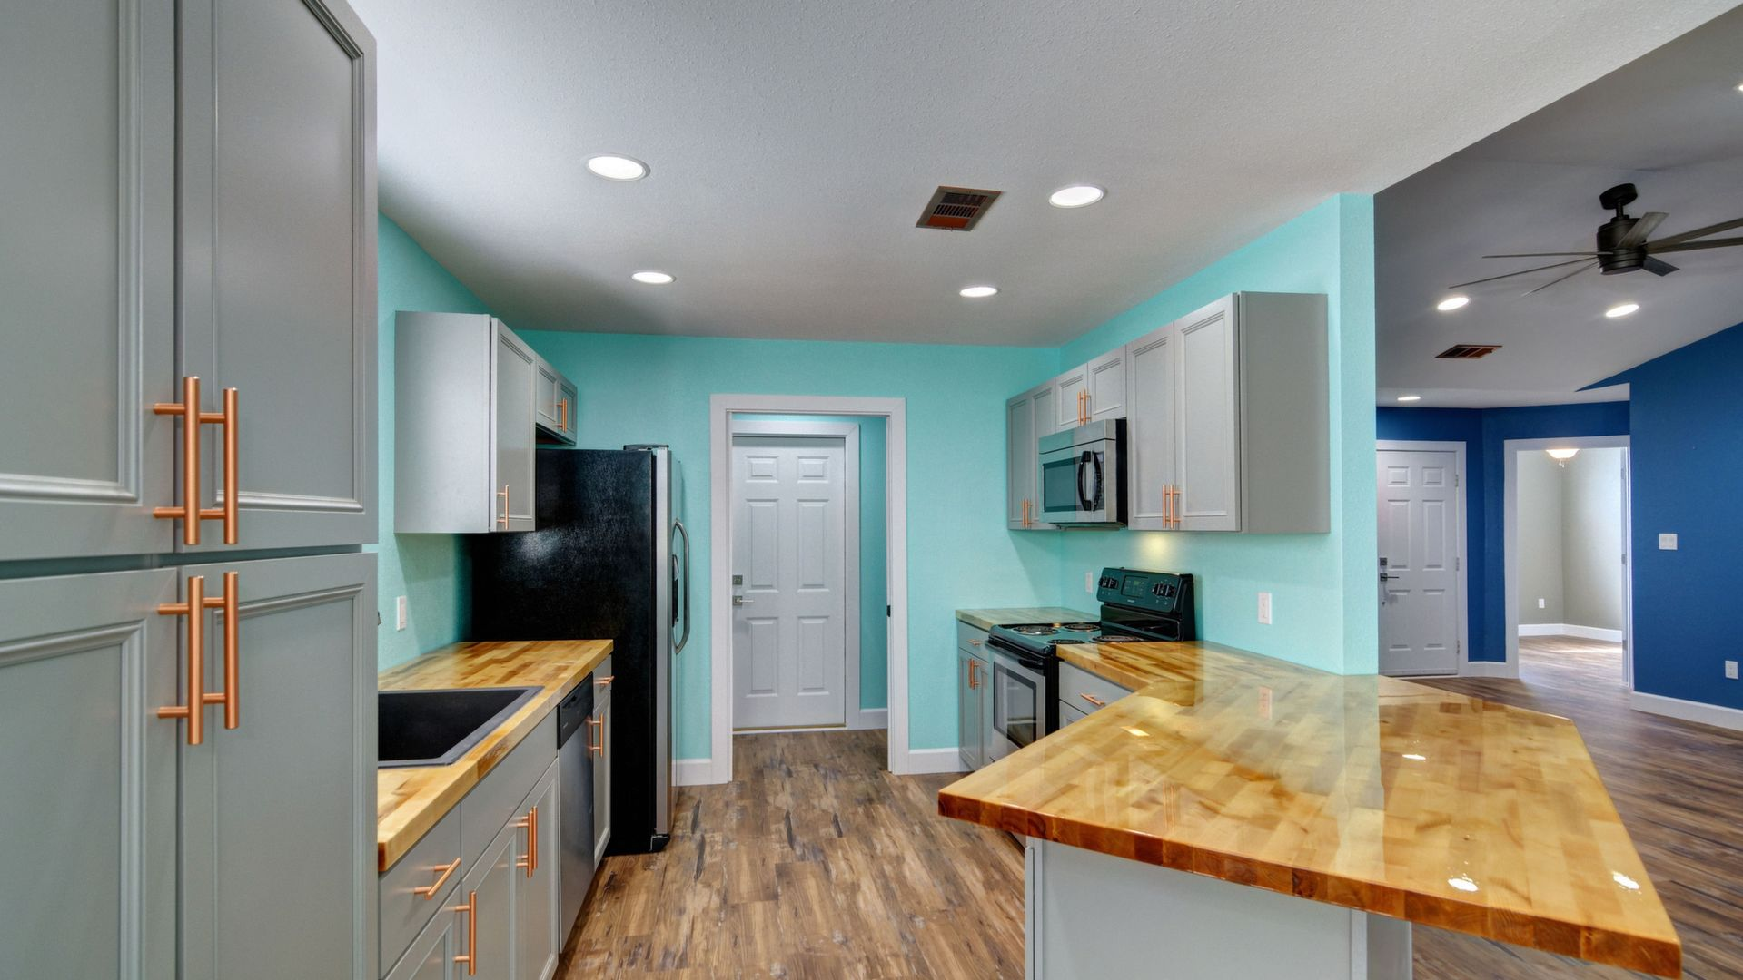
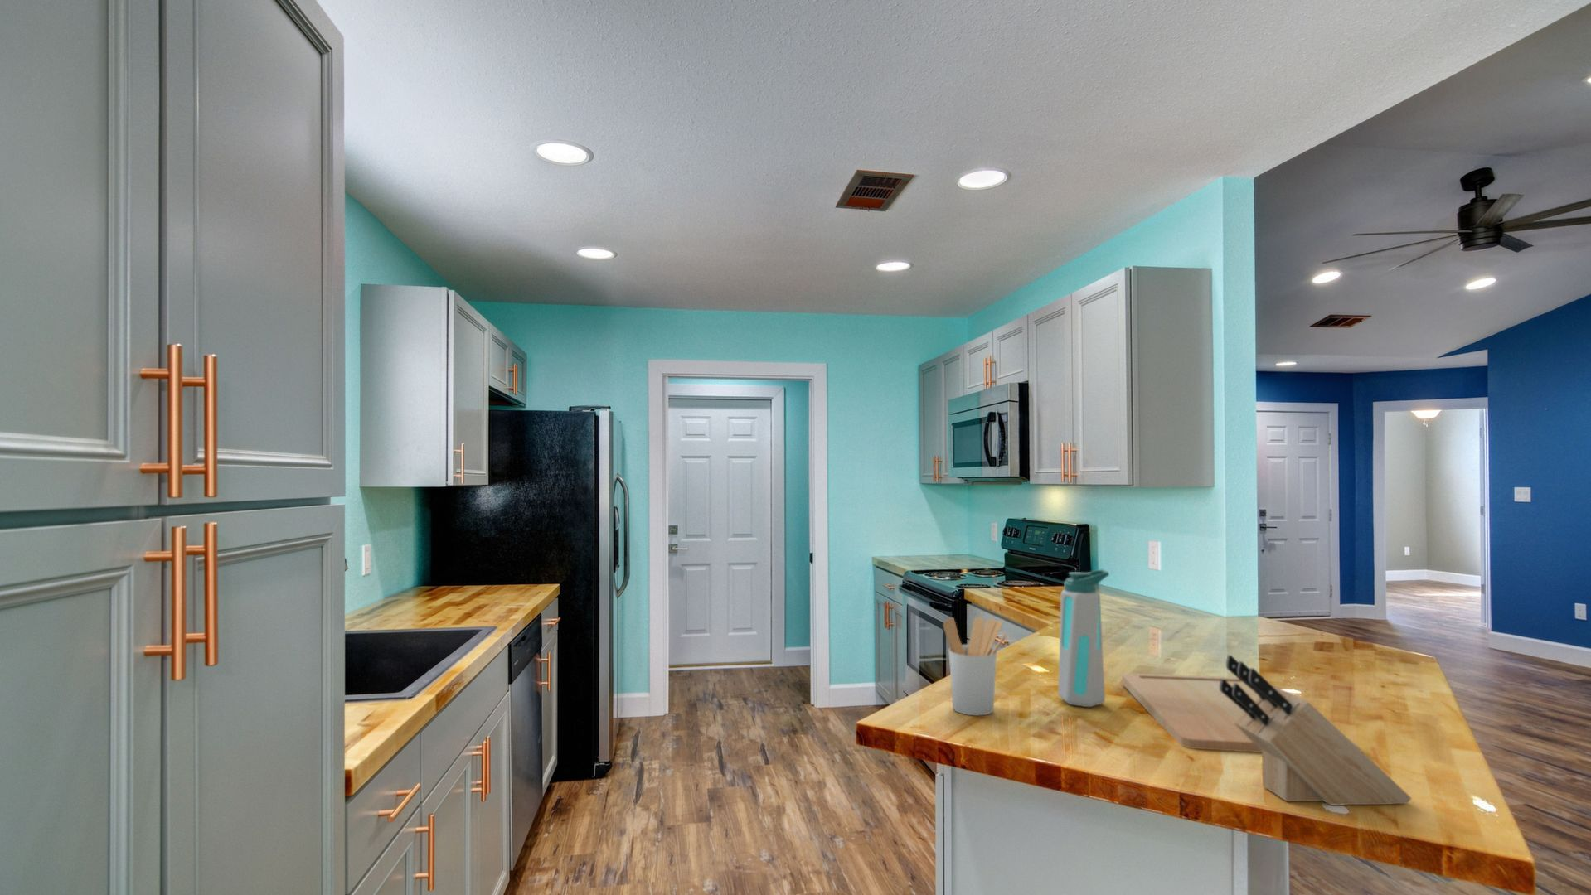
+ cutting board (1223, 709)
+ water bottle (1084, 636)
+ knife block (1308, 726)
+ utensil holder (978, 662)
